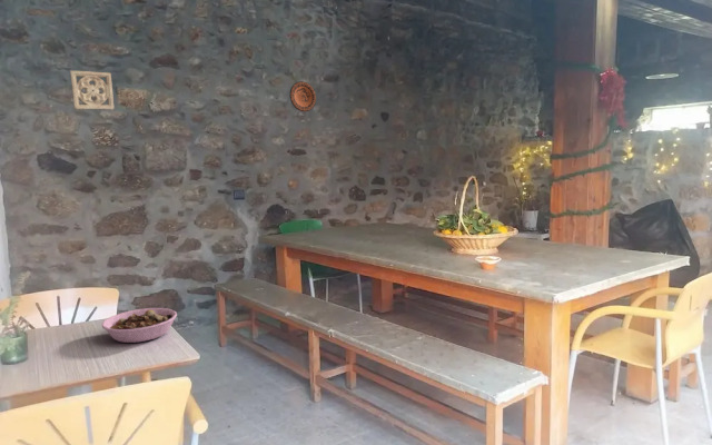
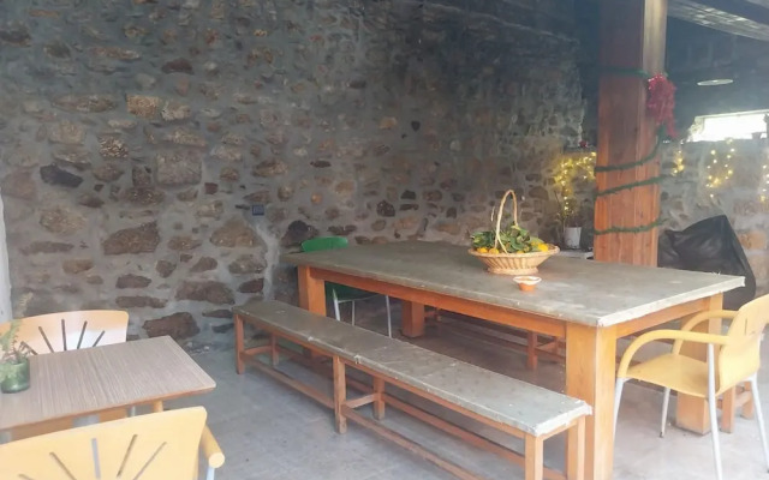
- wall ornament (92, 91)
- bowl (140, 324)
- decorative plate (303, 96)
